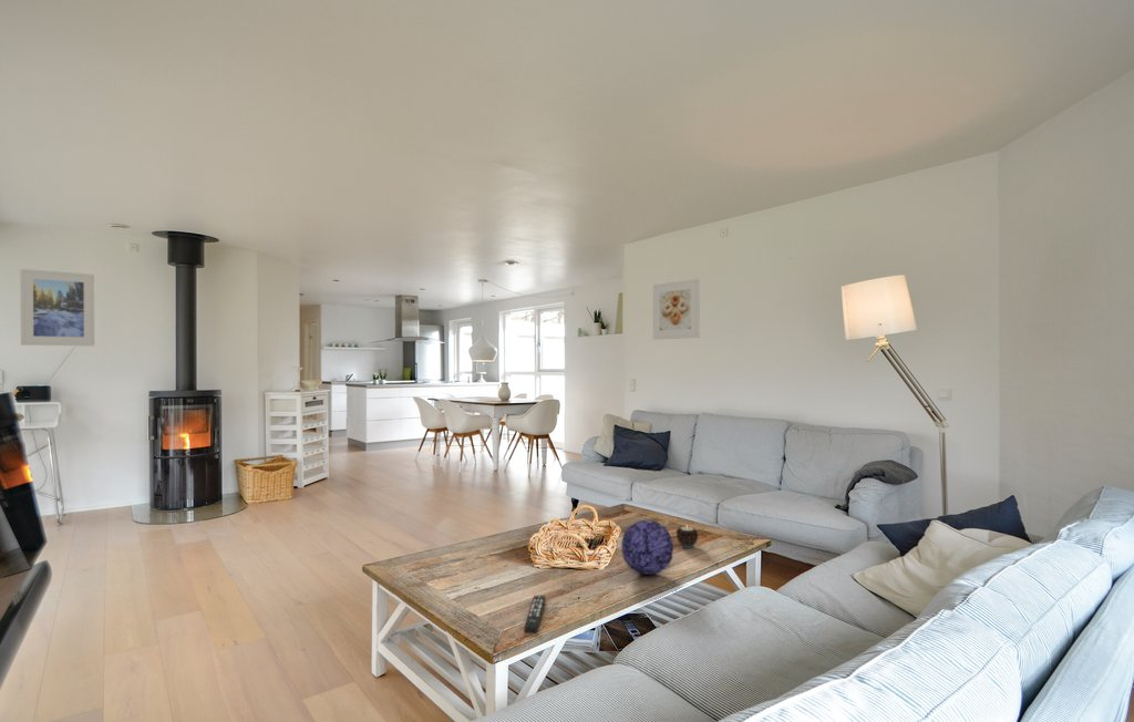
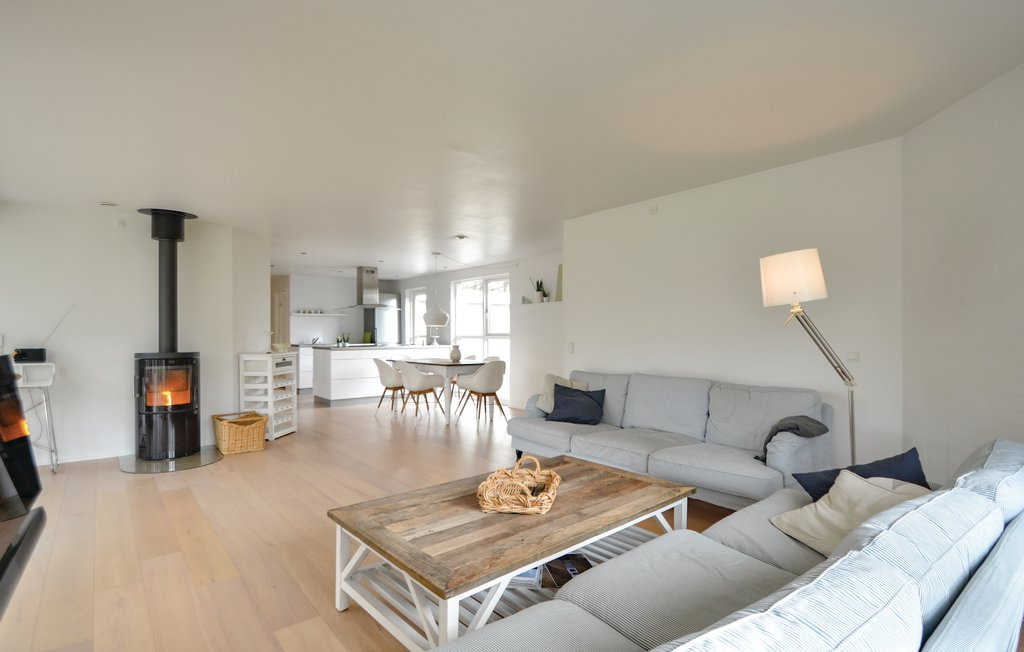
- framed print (59, 308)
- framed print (674, 310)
- candle (687, 535)
- remote control (535, 612)
- decorative ball (647, 547)
